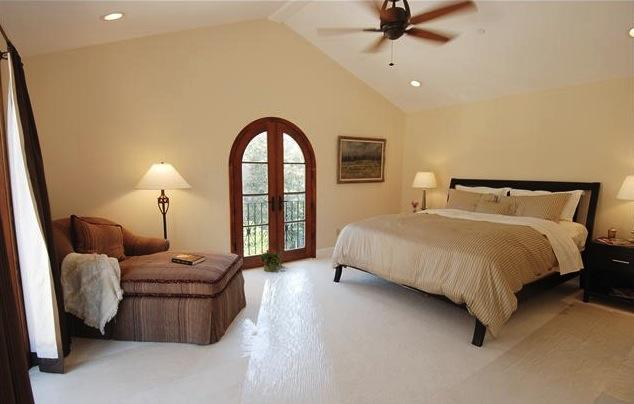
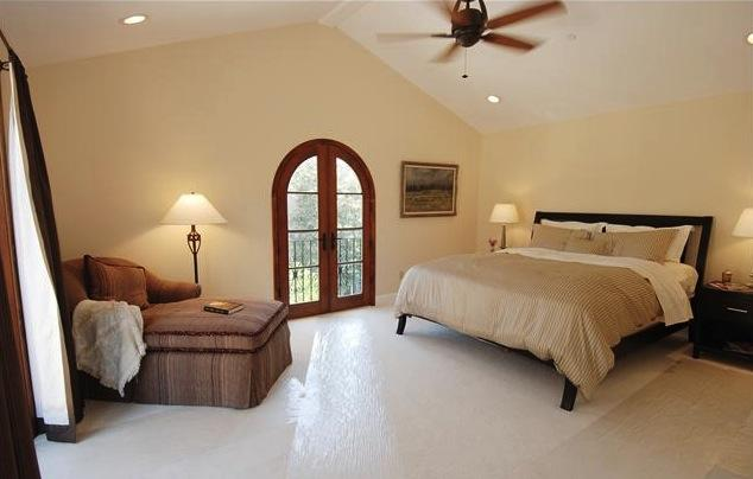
- potted plant (272, 258)
